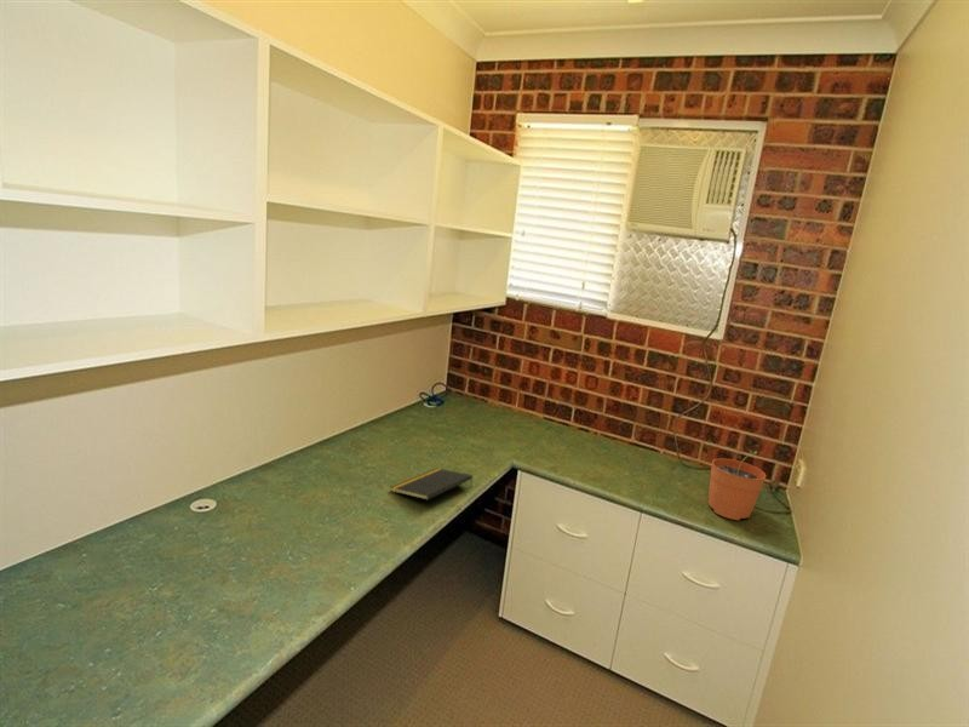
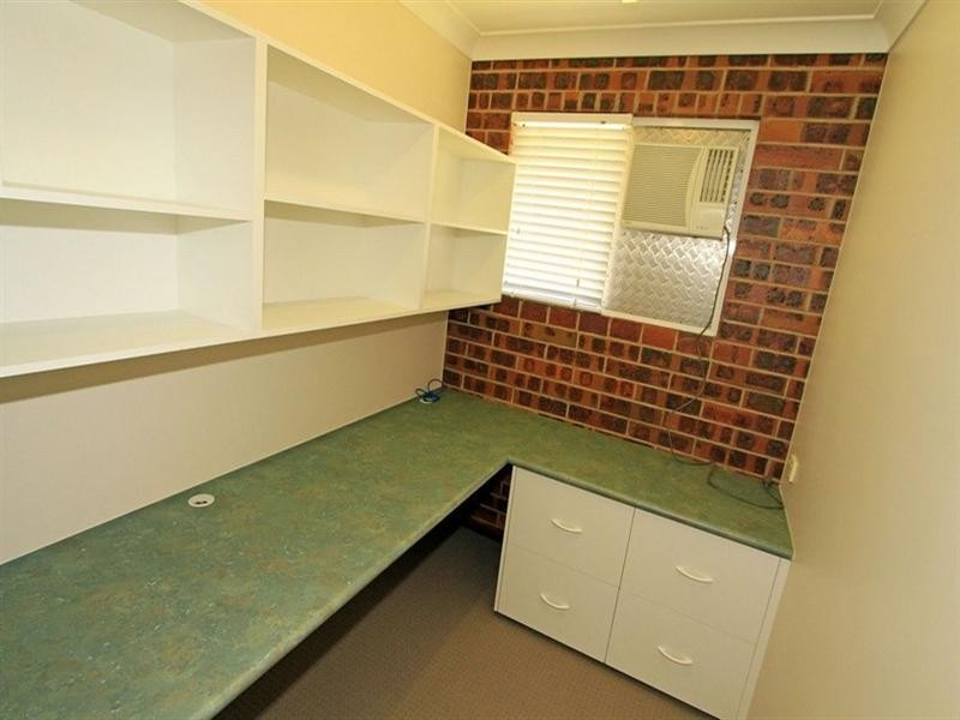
- plant pot (735, 479)
- notepad (432, 482)
